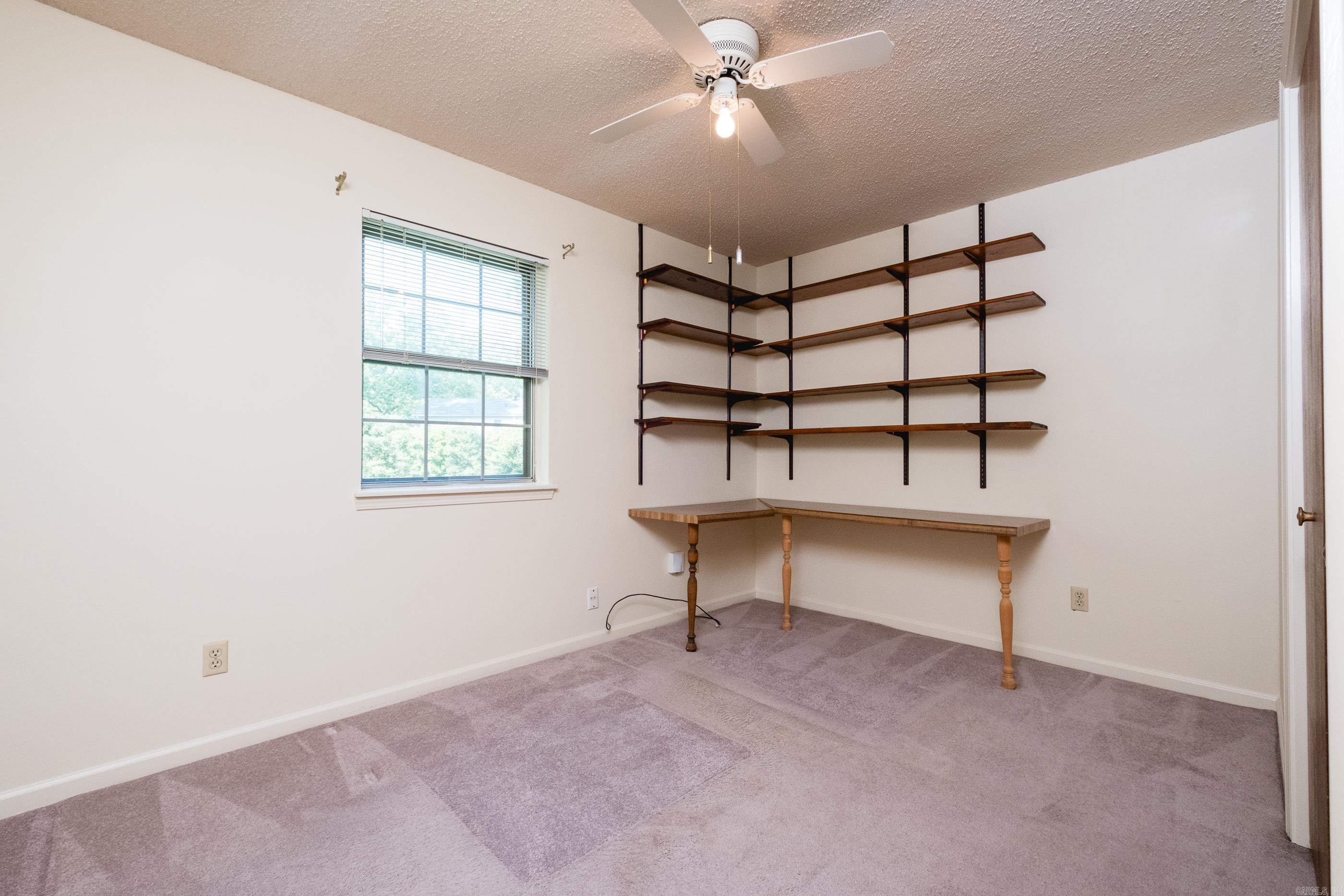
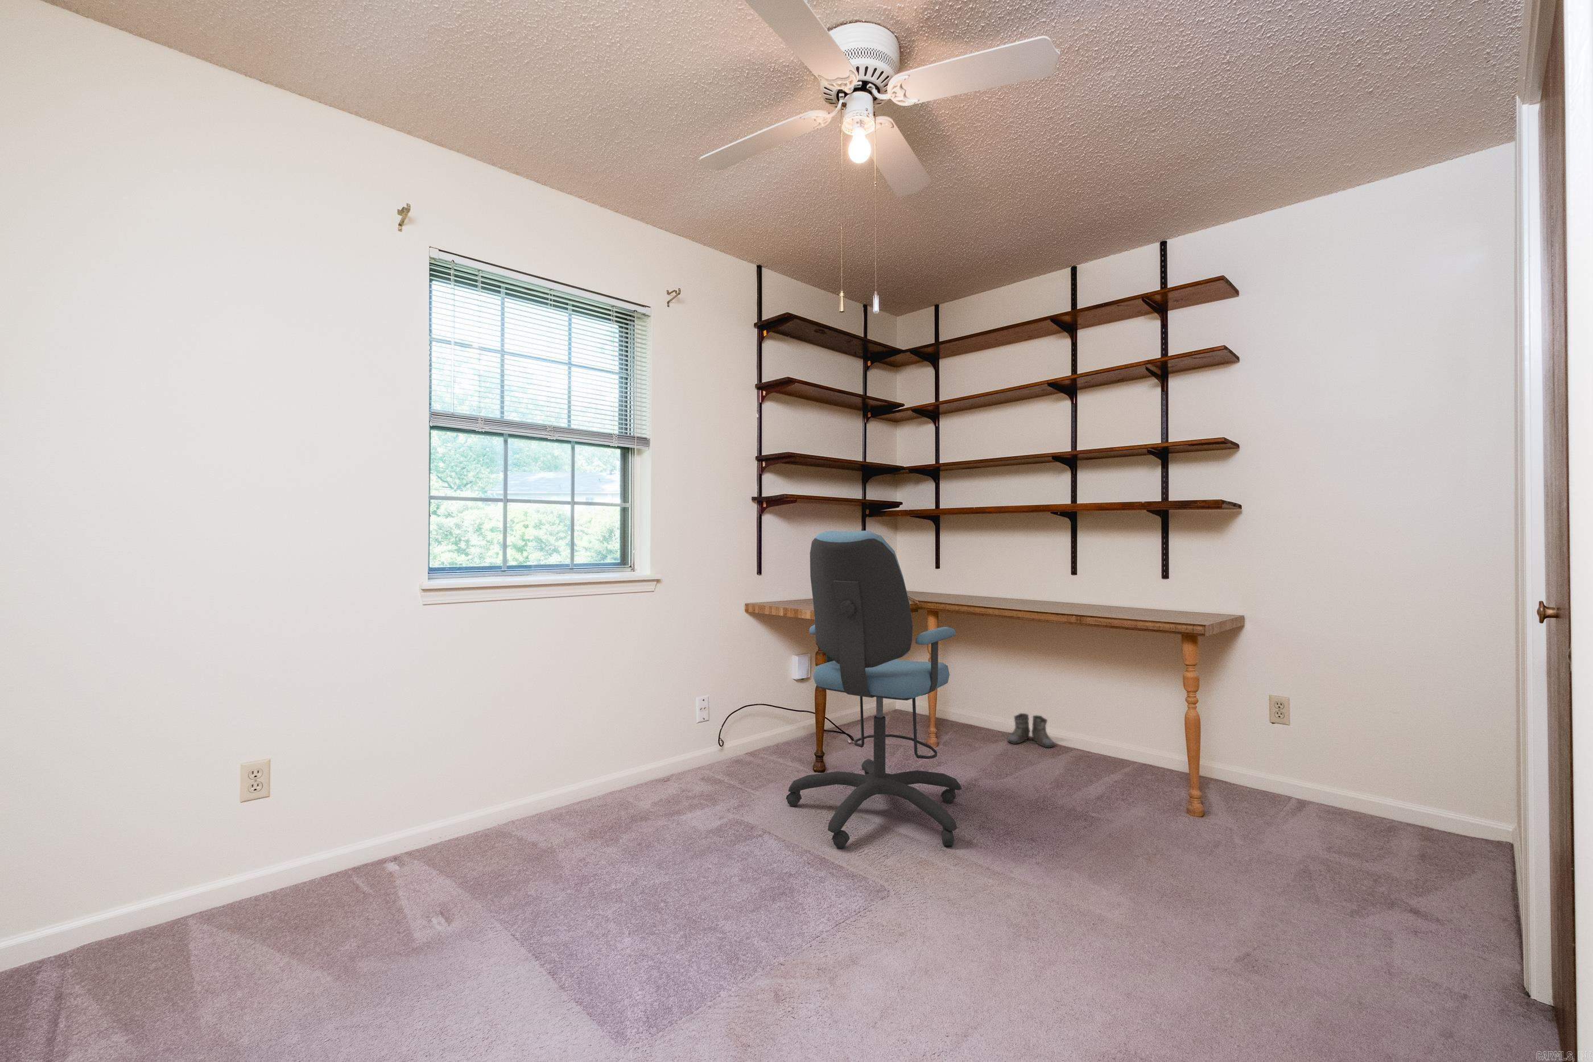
+ office chair (875, 673)
+ boots (1029, 729)
